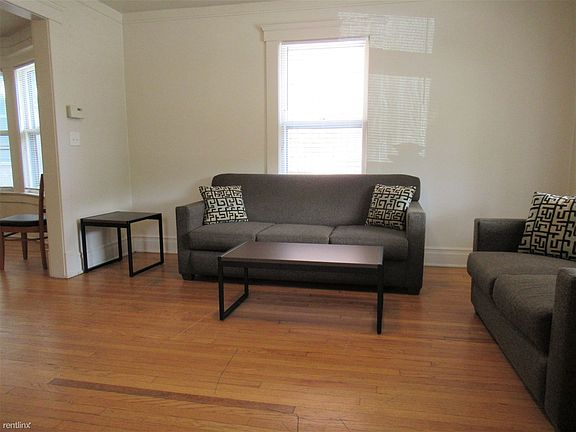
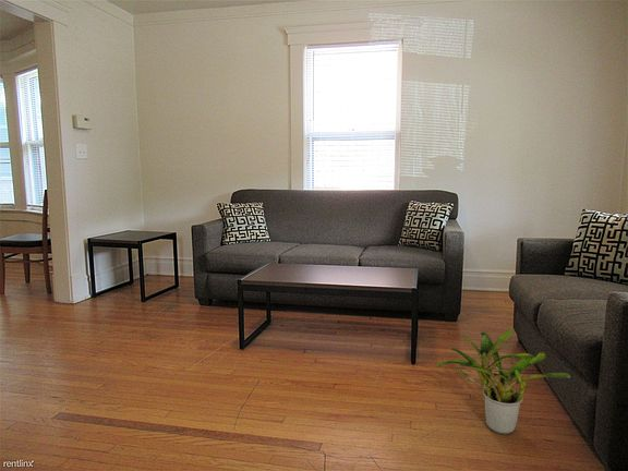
+ potted plant (494, 378)
